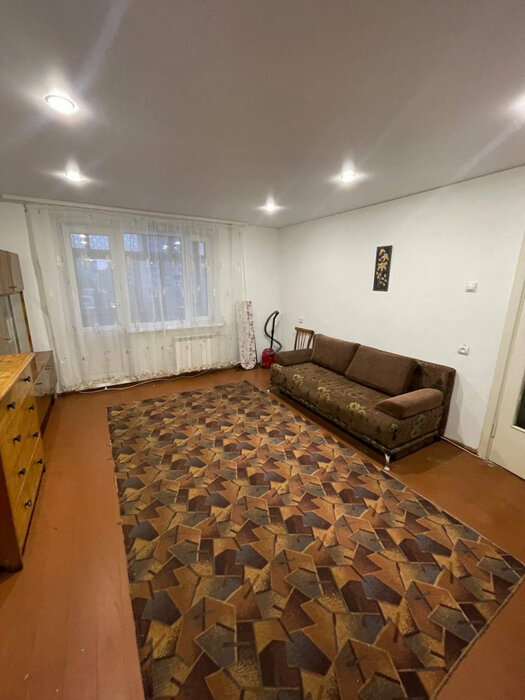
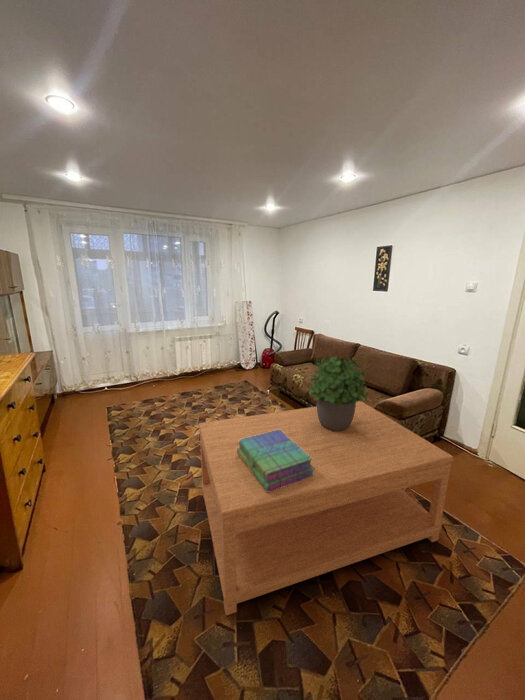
+ coffee table (311, 478)
+ stack of books (273, 456)
+ potted plant (337, 391)
